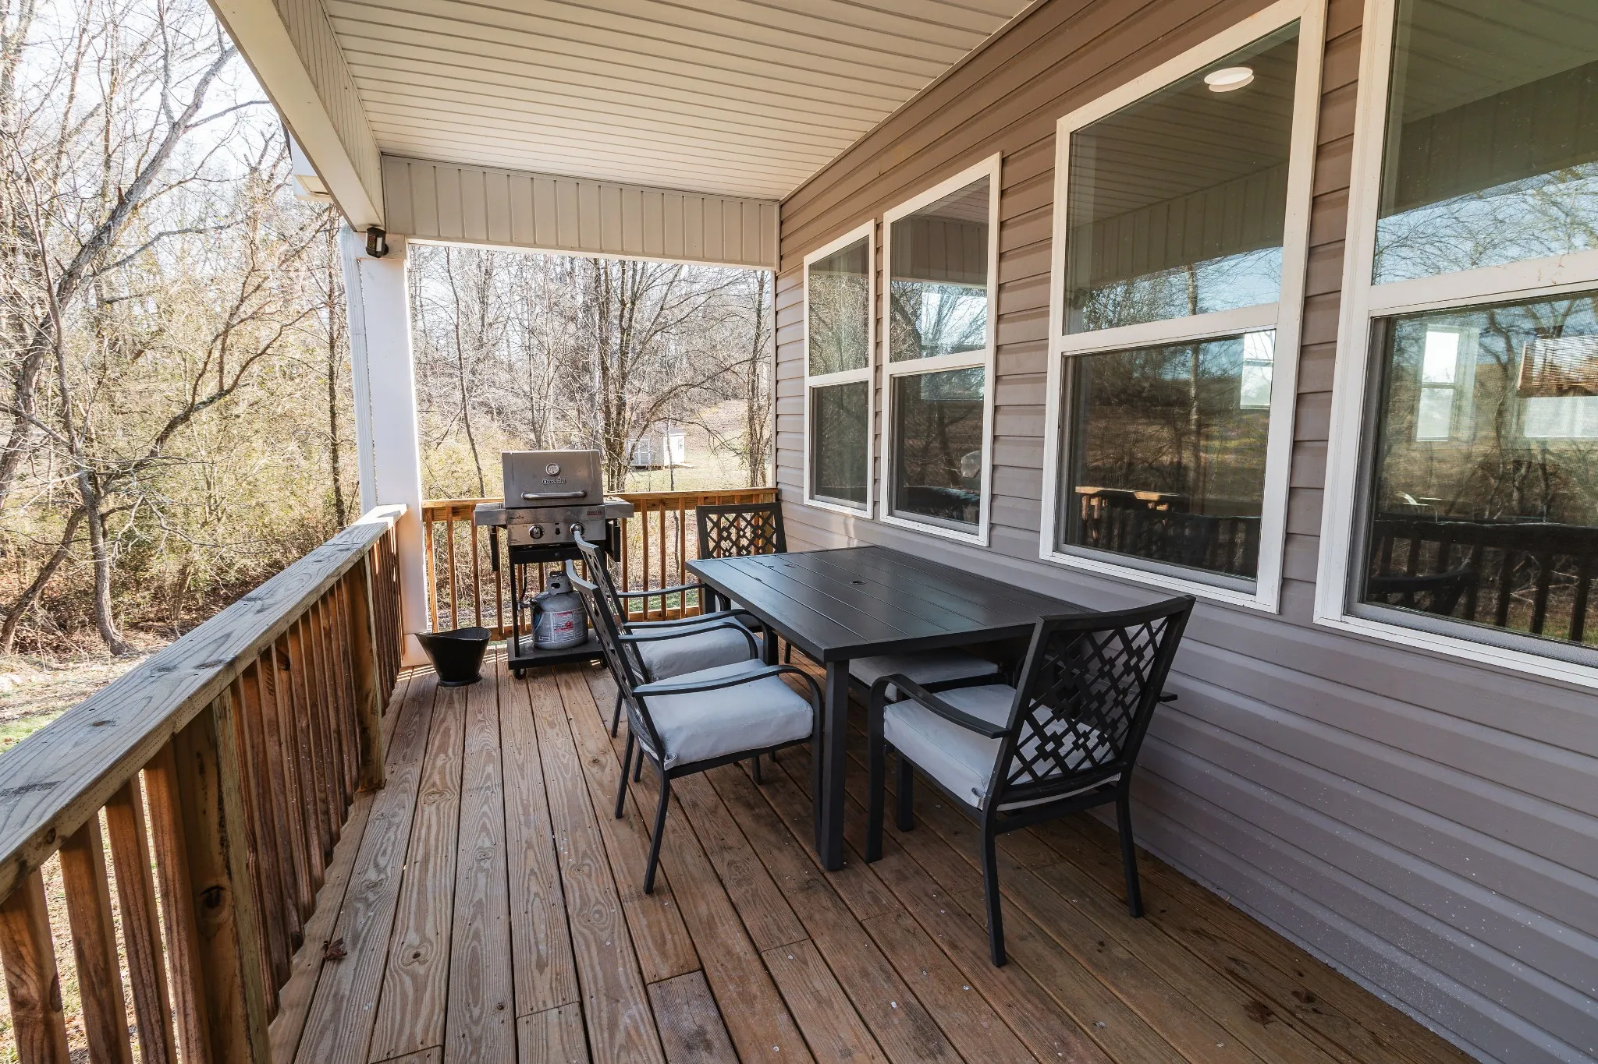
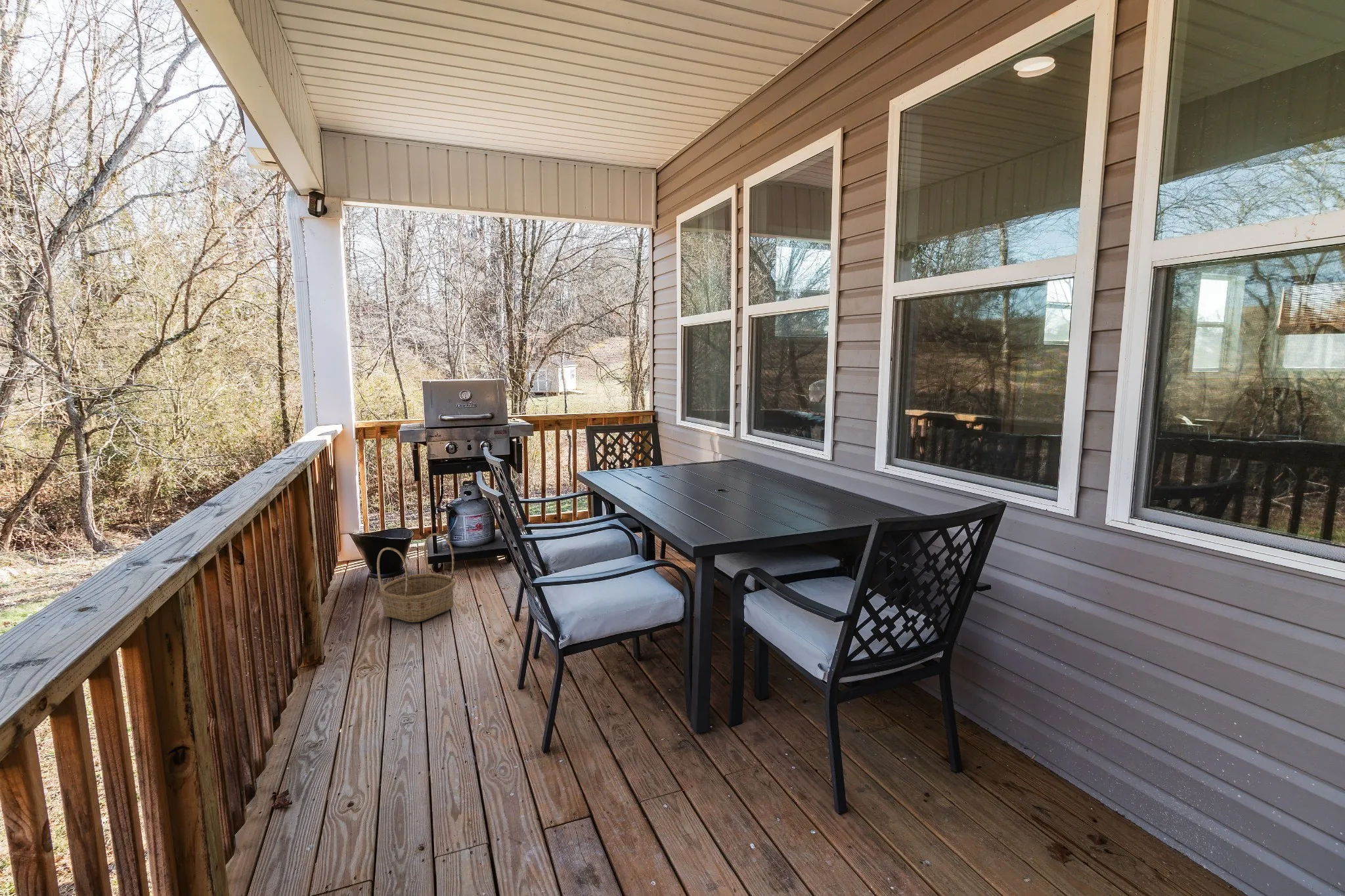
+ basket (418, 576)
